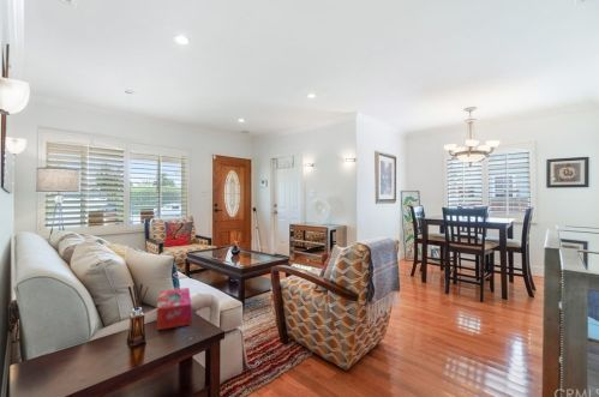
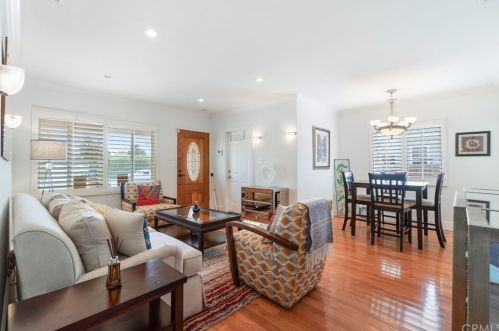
- tissue box (174, 306)
